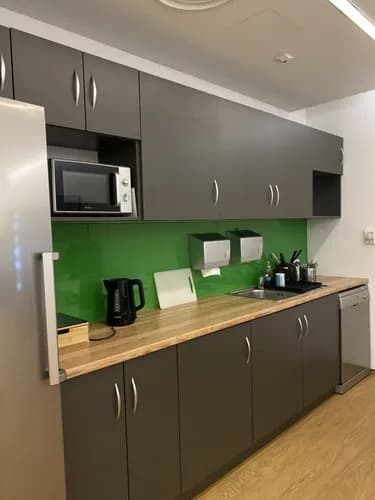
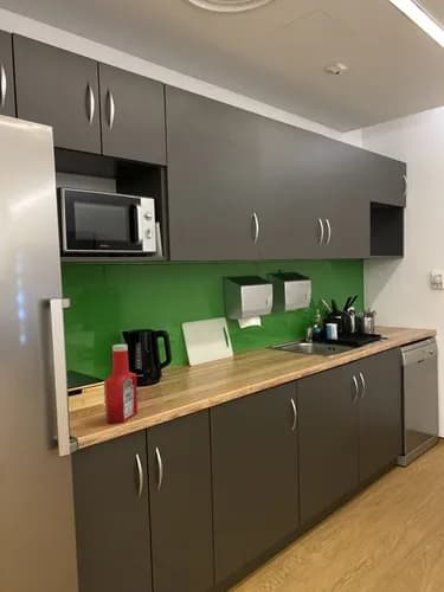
+ soap bottle (121, 381)
